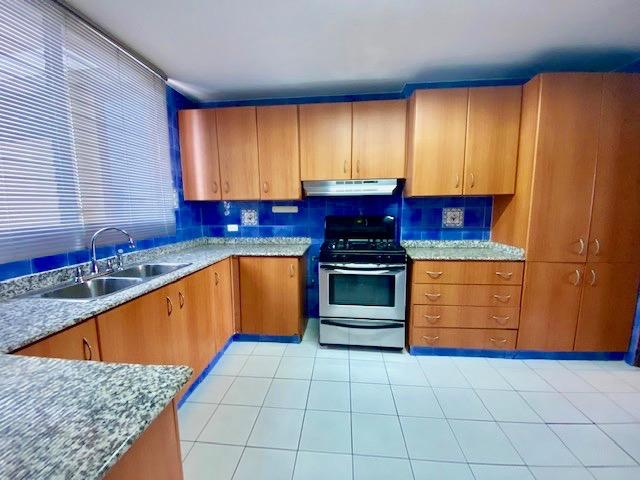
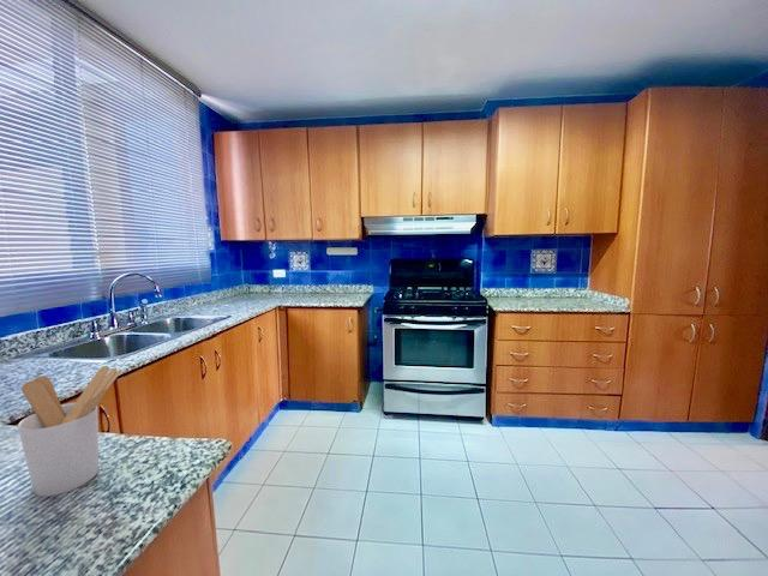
+ utensil holder (78, 424)
